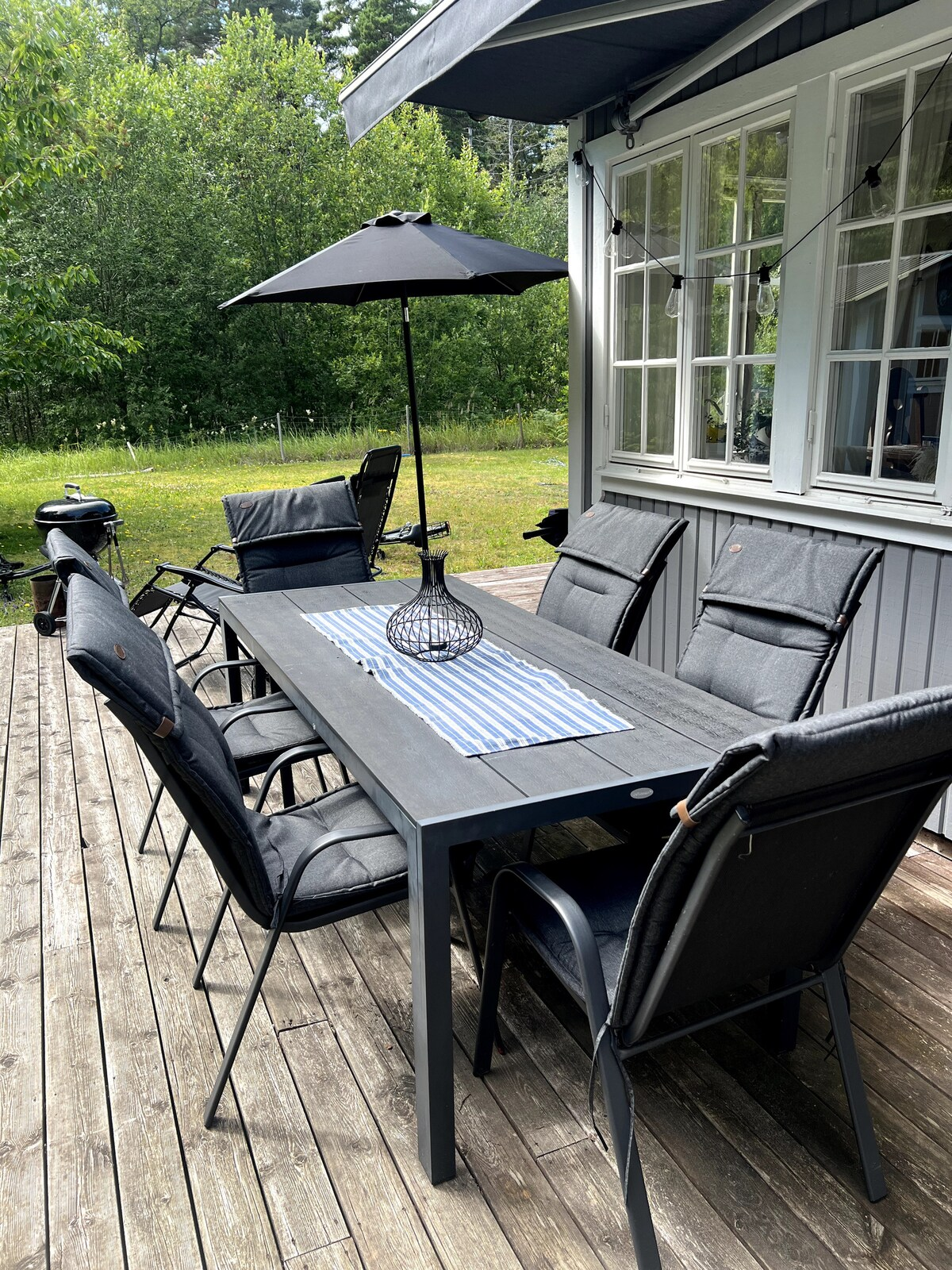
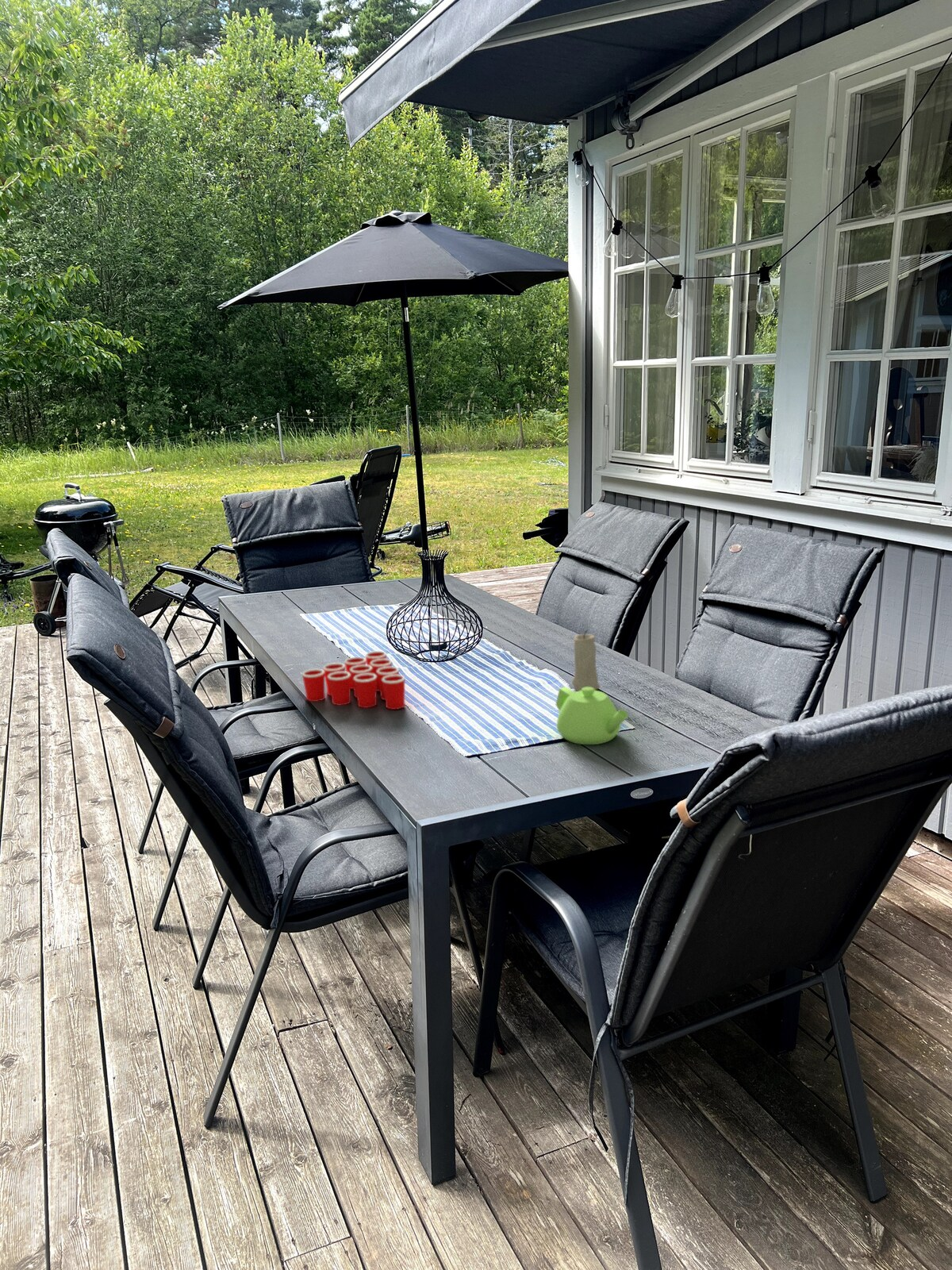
+ cup (368, 684)
+ candle (585, 659)
+ teapot (590, 712)
